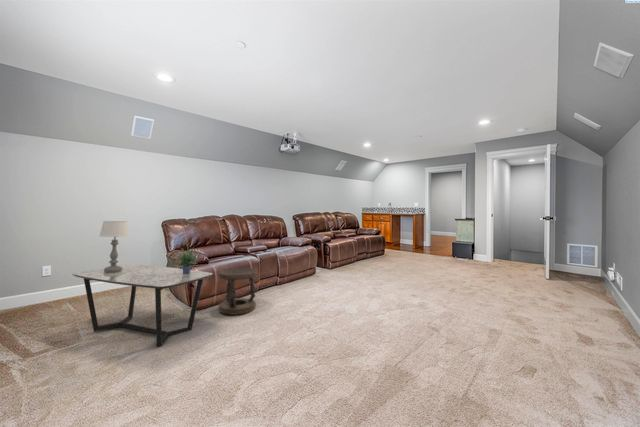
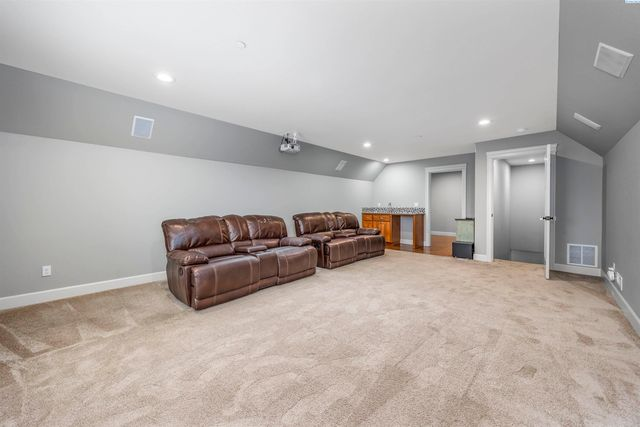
- stool (235, 290)
- potted plant (185, 257)
- coffee table (134, 300)
- table lamp (114, 246)
